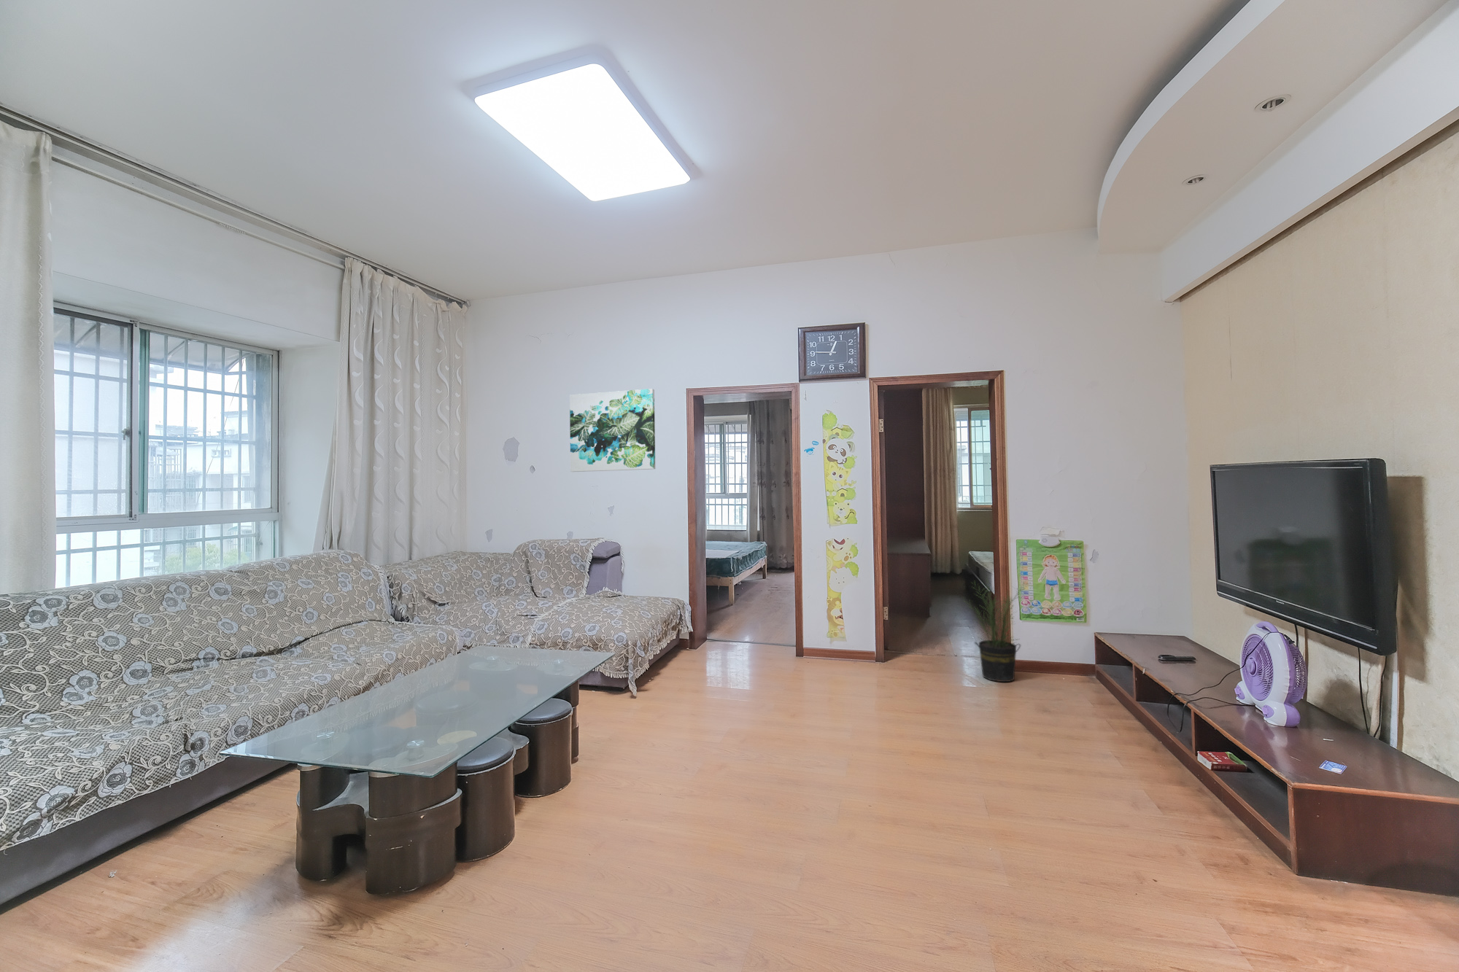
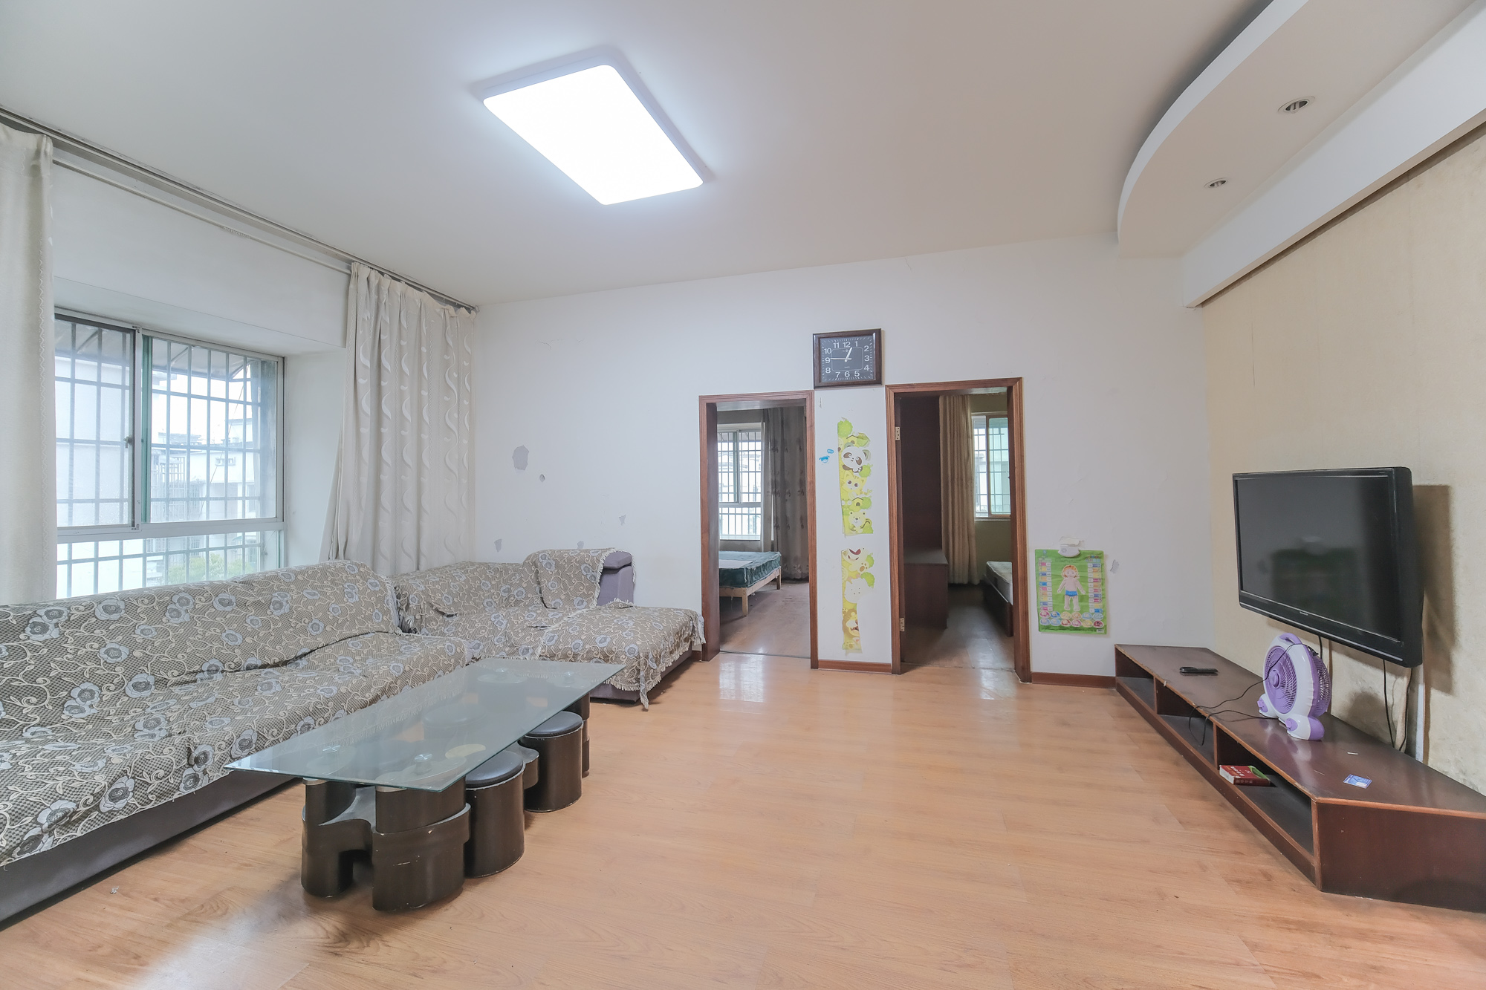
- wall art (612, 431)
- potted plant (995, 627)
